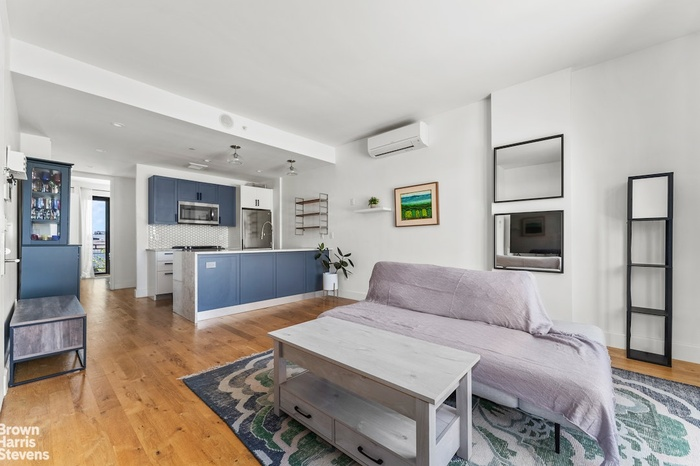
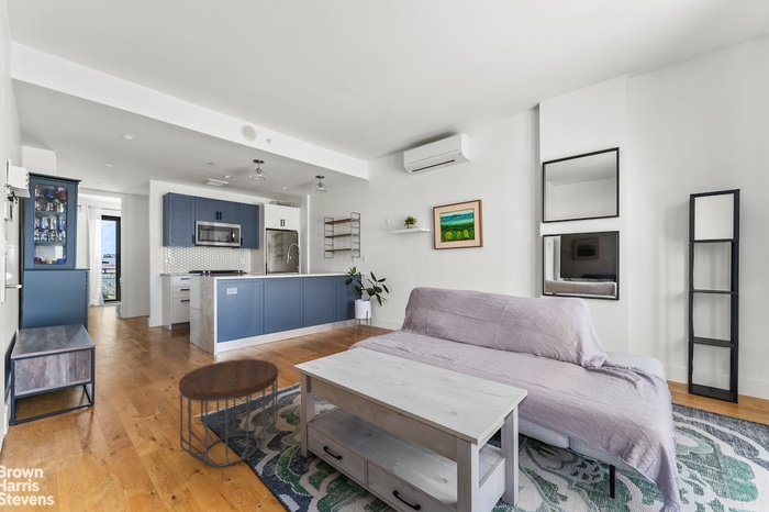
+ side table (234, 411)
